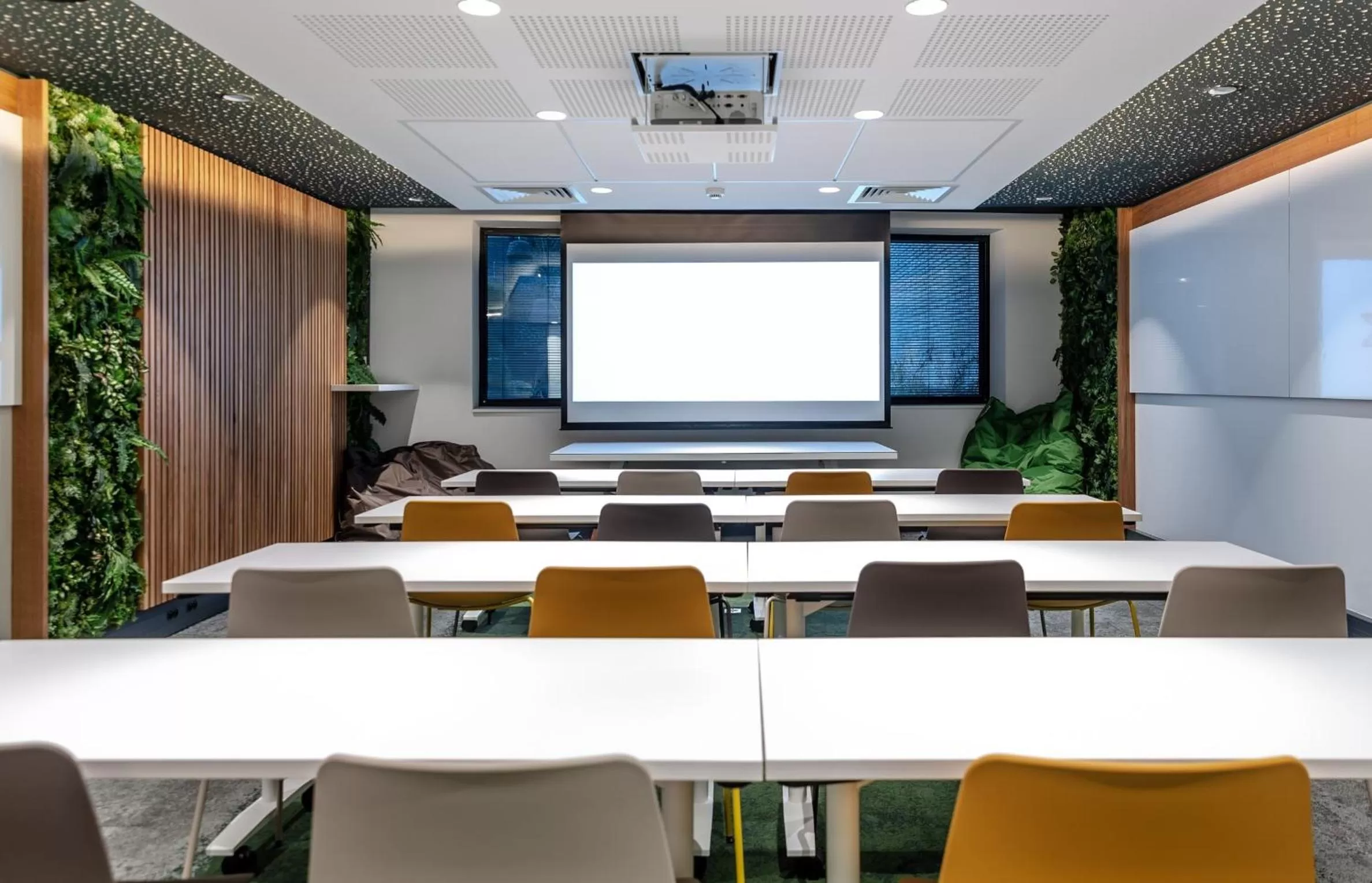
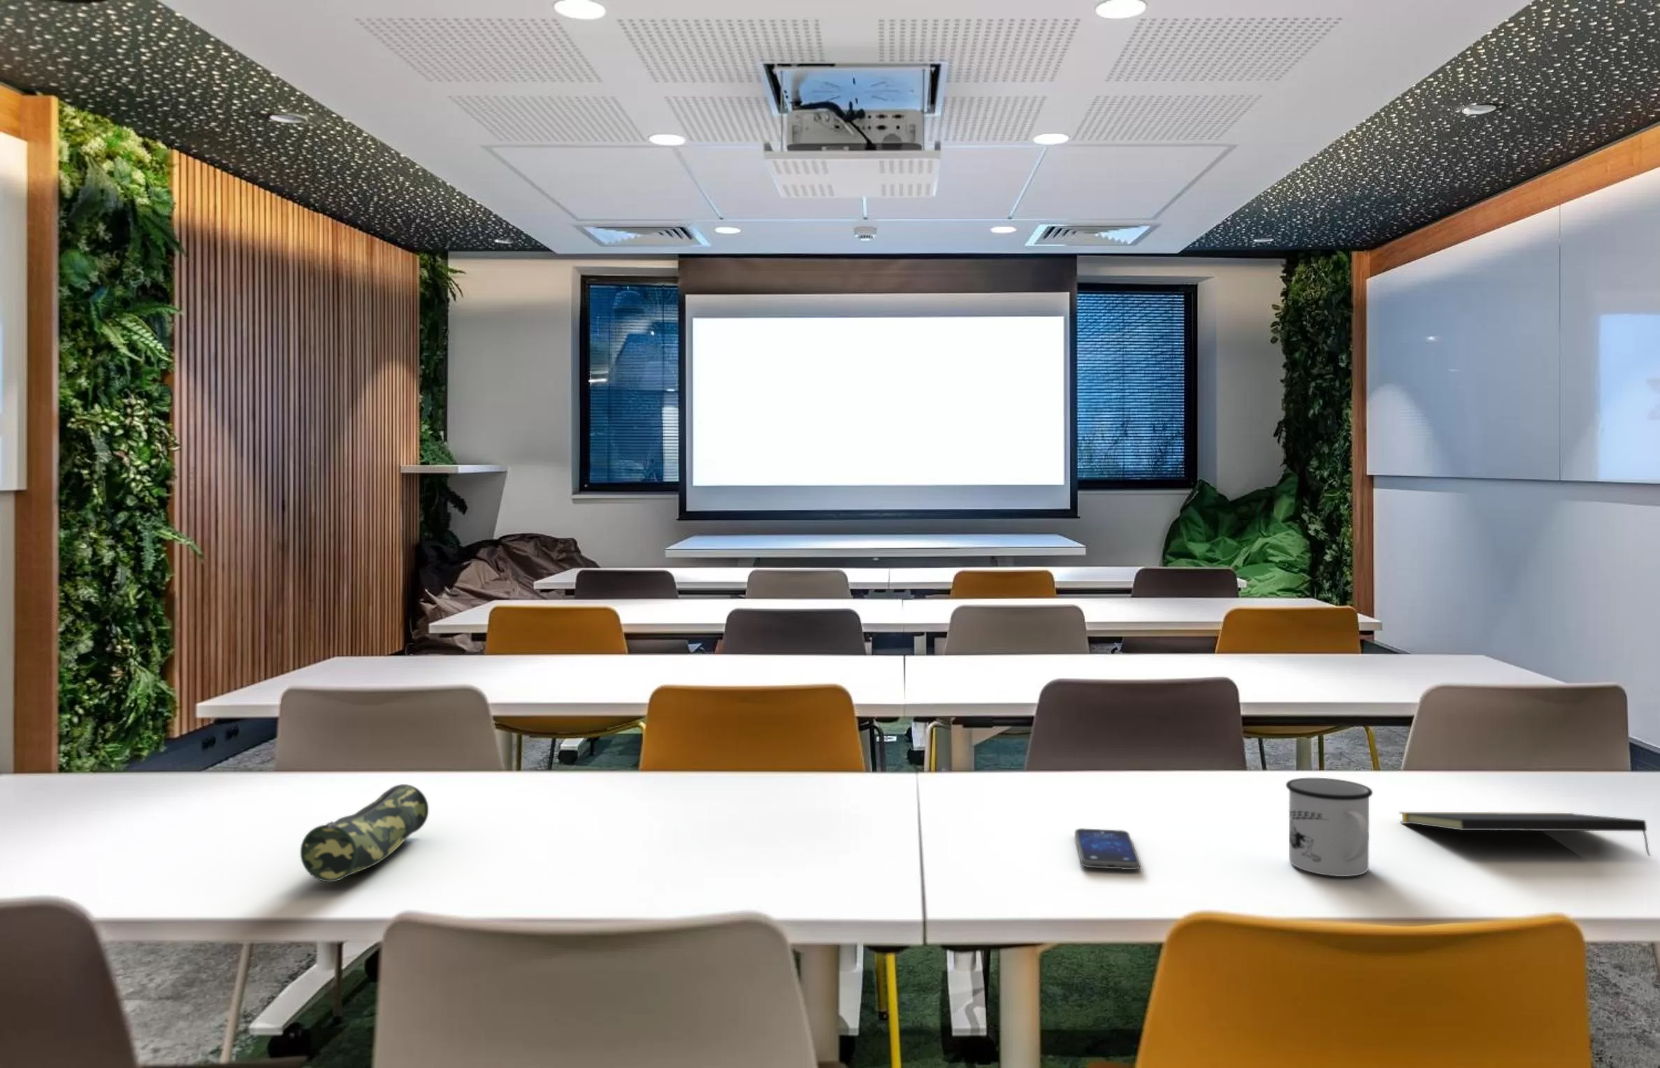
+ mug (1335, 829)
+ smartphone (1106, 848)
+ notepad (1515, 821)
+ pencil case (367, 832)
